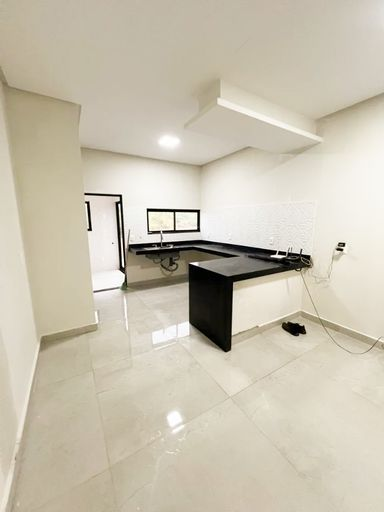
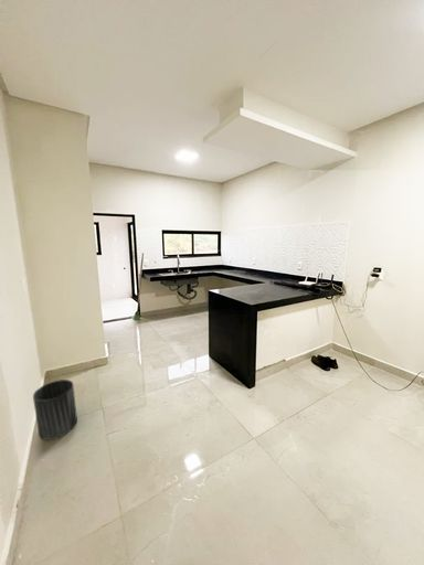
+ trash can (56, 407)
